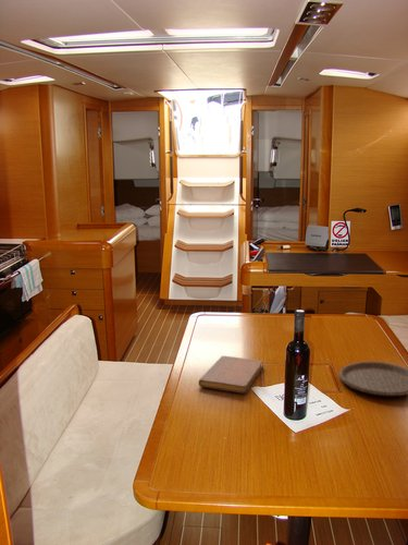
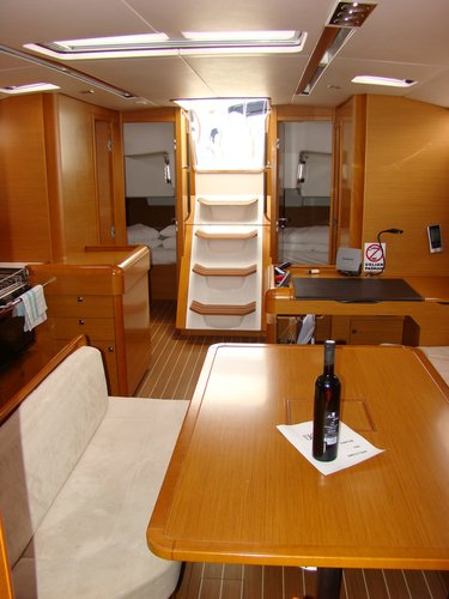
- plate (379, 378)
- notebook (232, 373)
